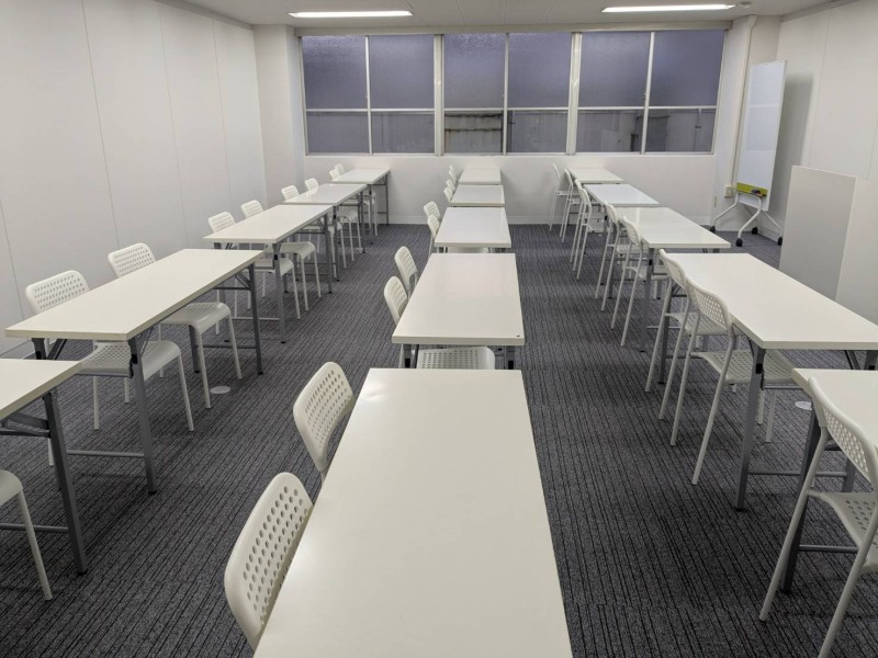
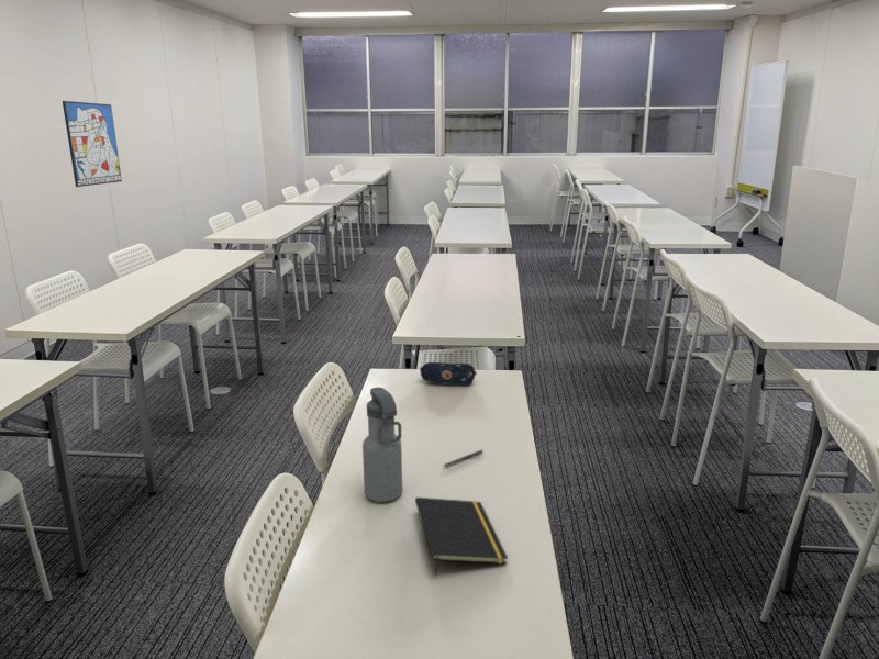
+ water bottle (382, 444)
+ notepad (458, 528)
+ pencil case (447, 373)
+ pen (463, 458)
+ wall art (93, 144)
